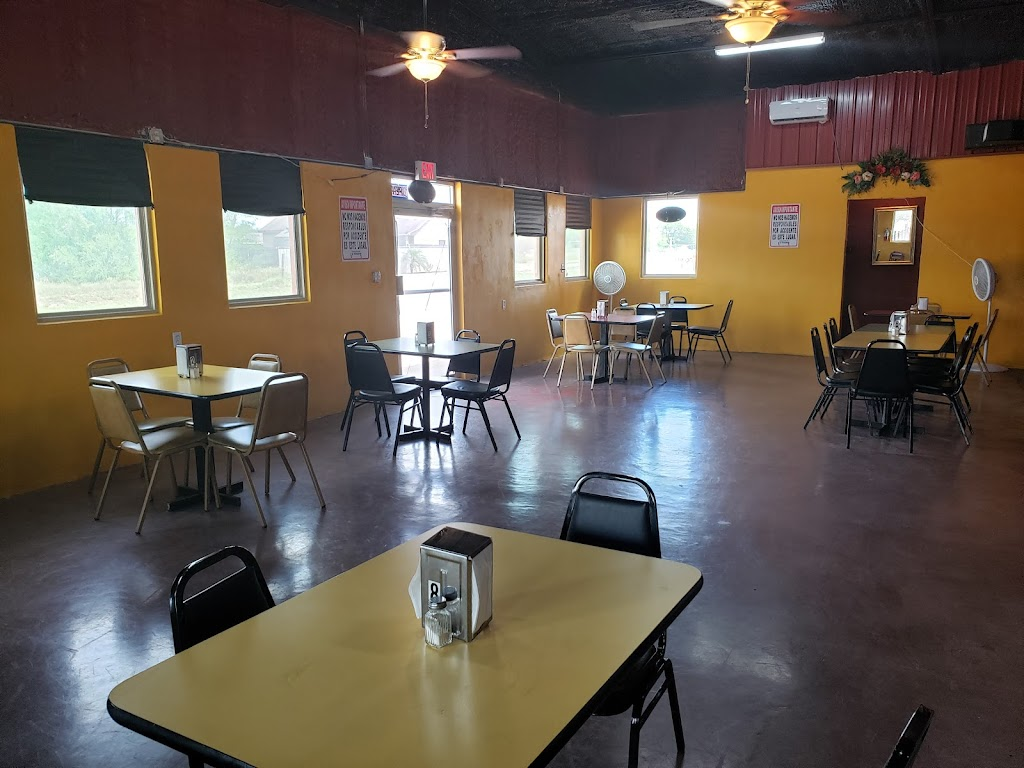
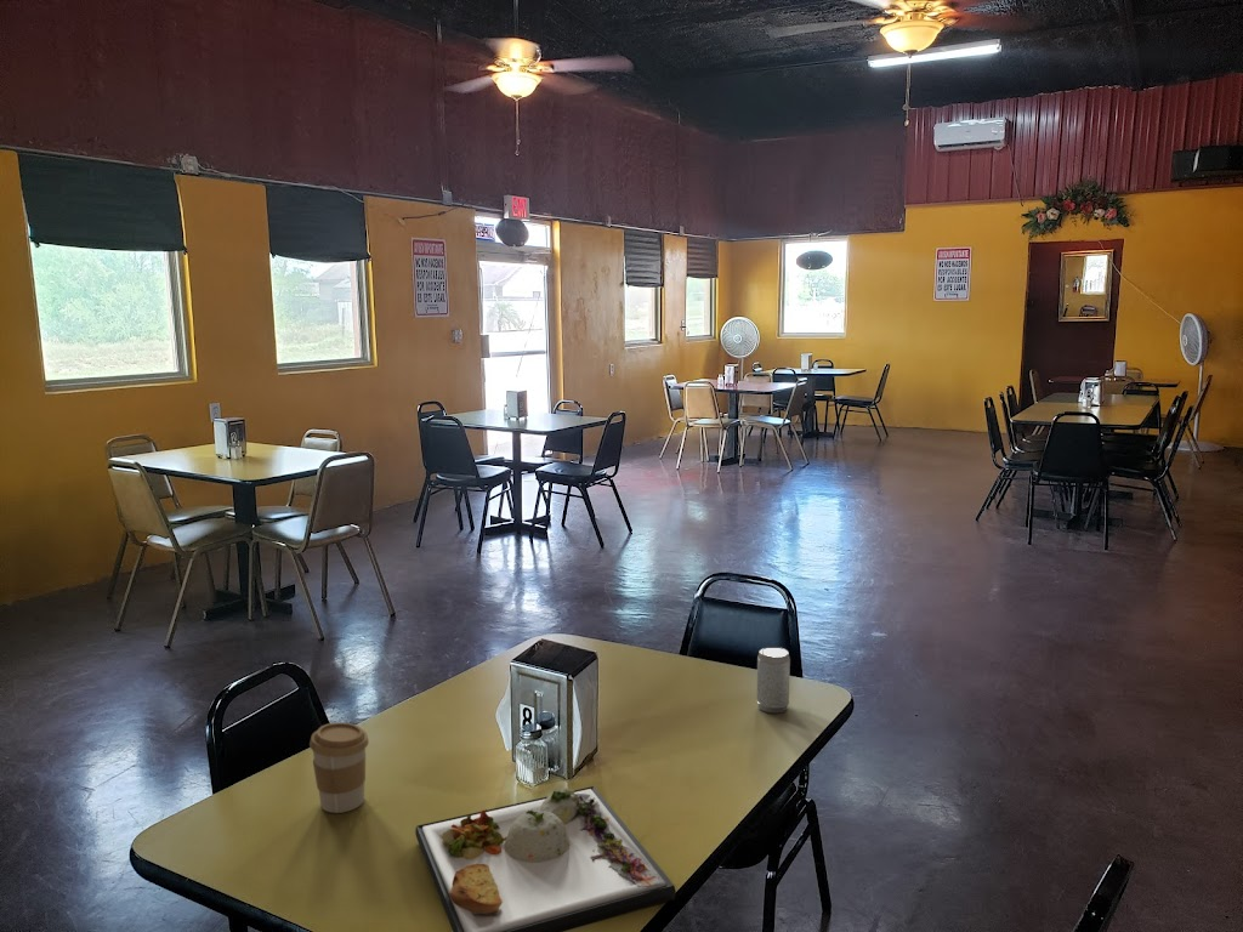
+ coffee cup (340, 765)
+ dinner plate (538, 845)
+ beverage can (773, 680)
